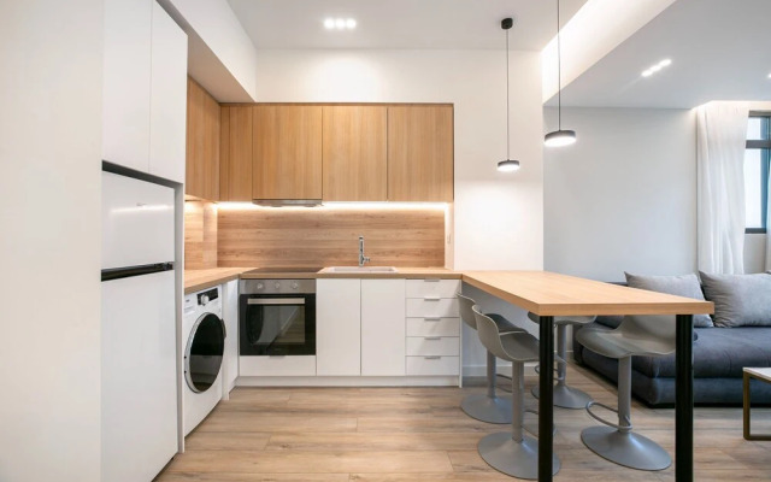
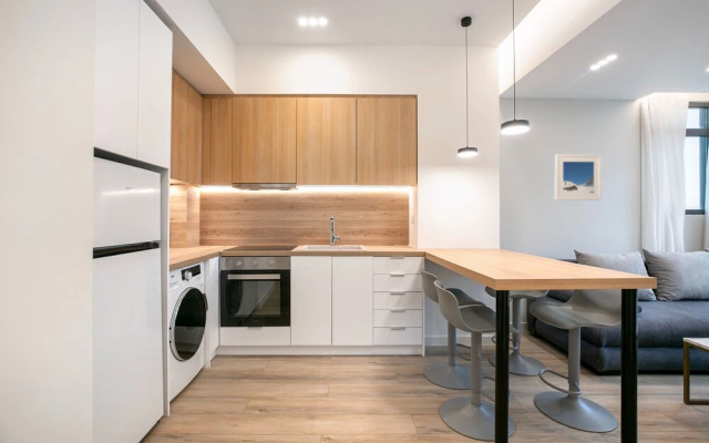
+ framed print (577, 177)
